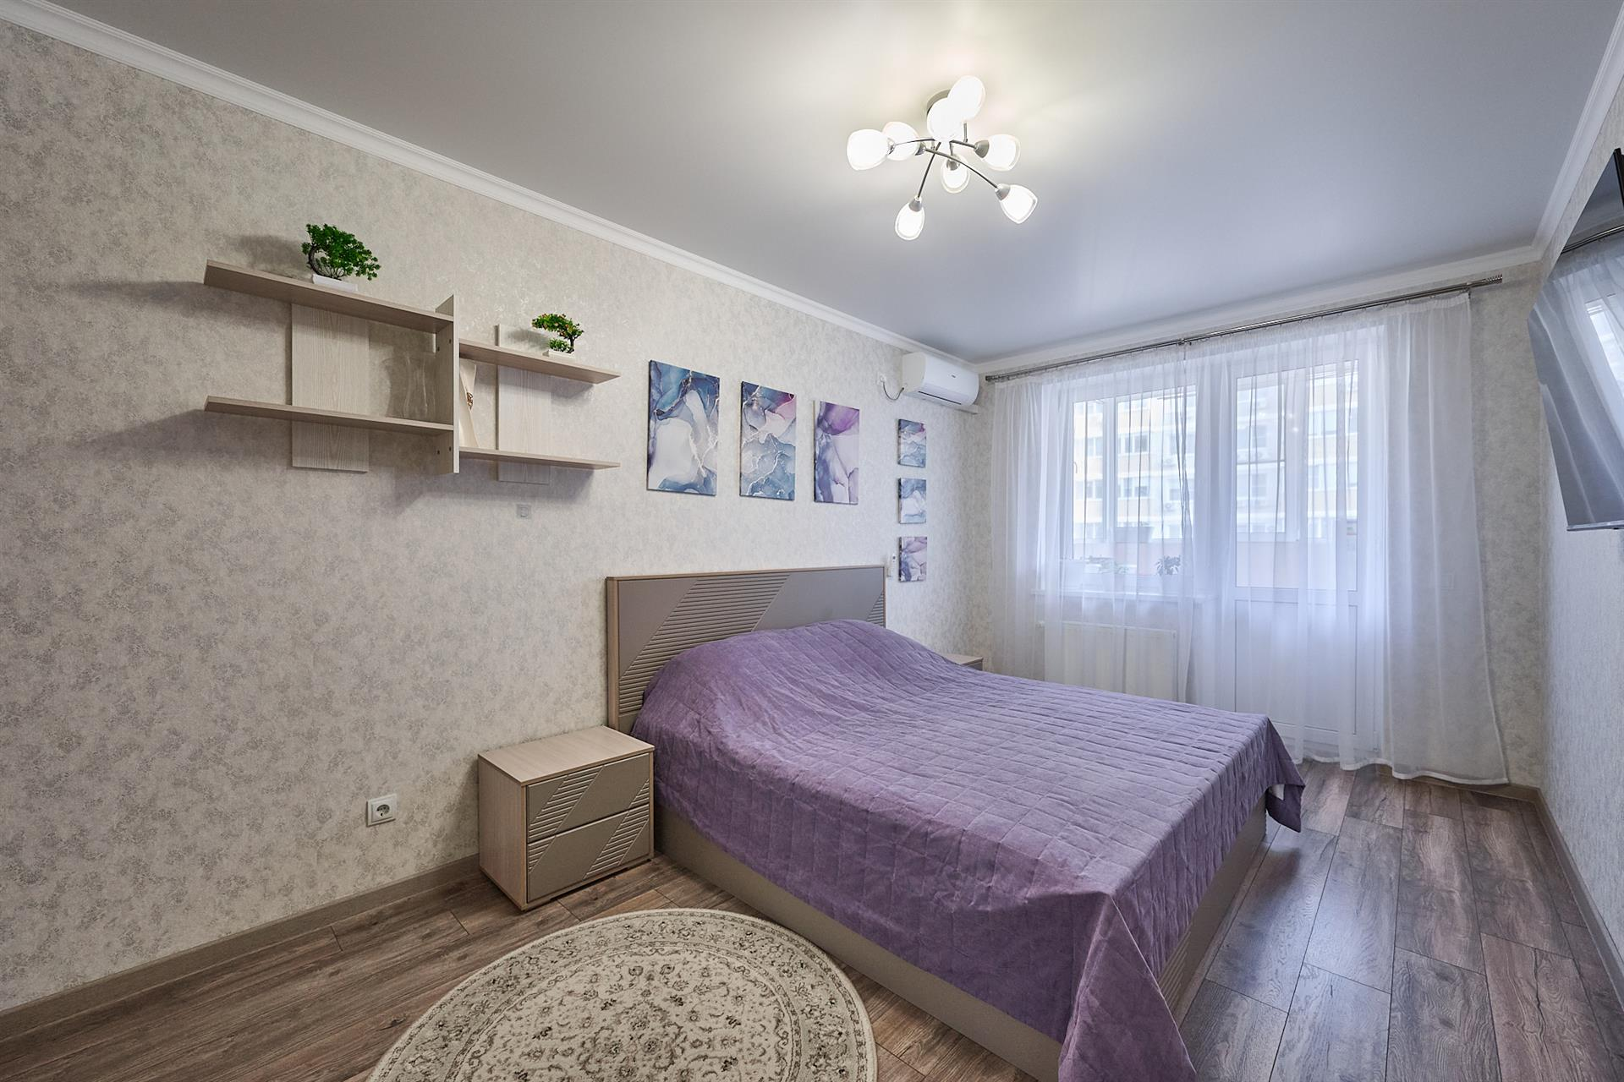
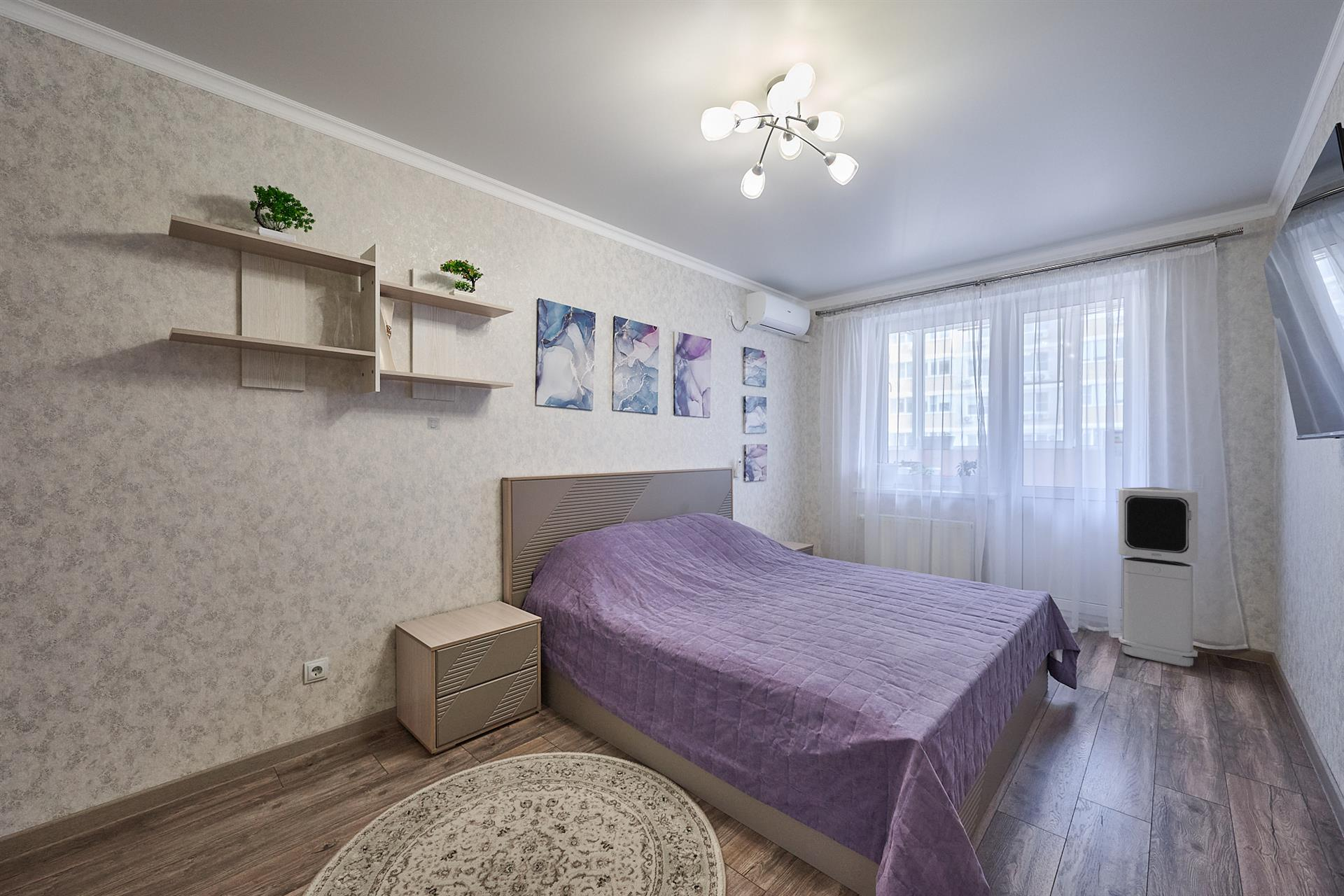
+ air purifier (1156, 570)
